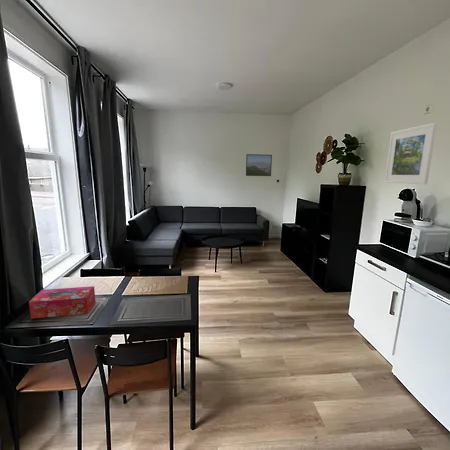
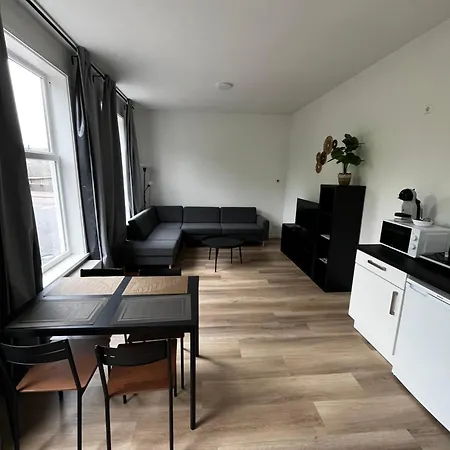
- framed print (407, 156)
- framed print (258, 165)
- tissue box (64, 301)
